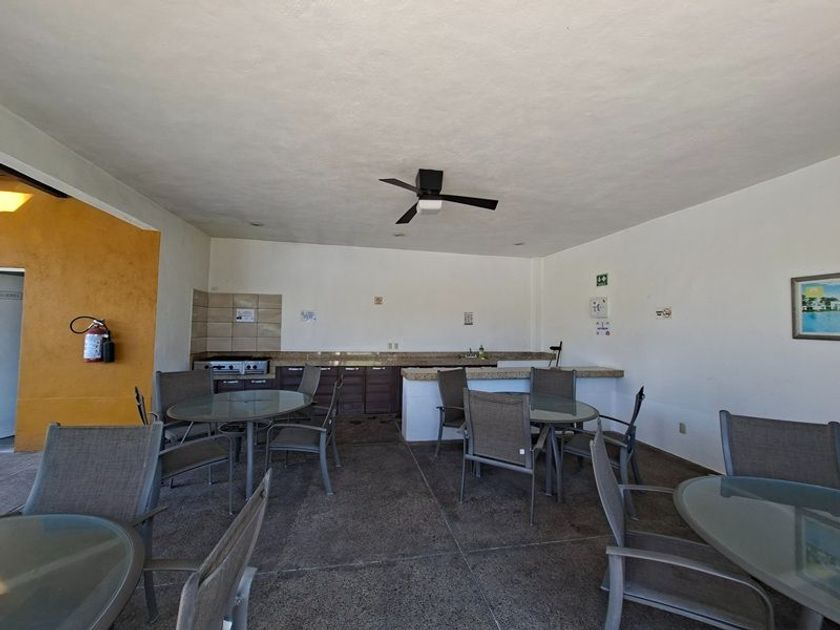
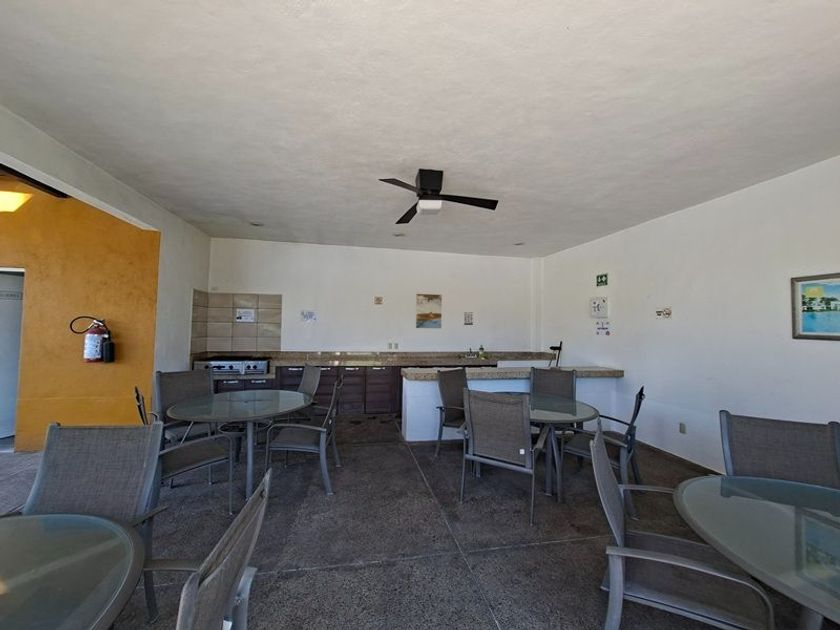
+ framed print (428, 311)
